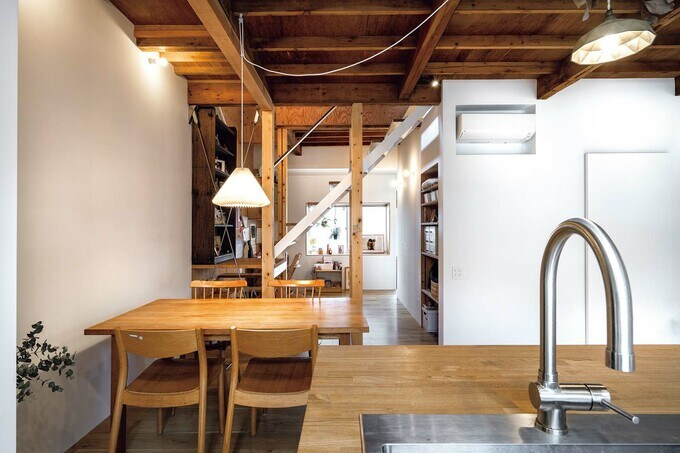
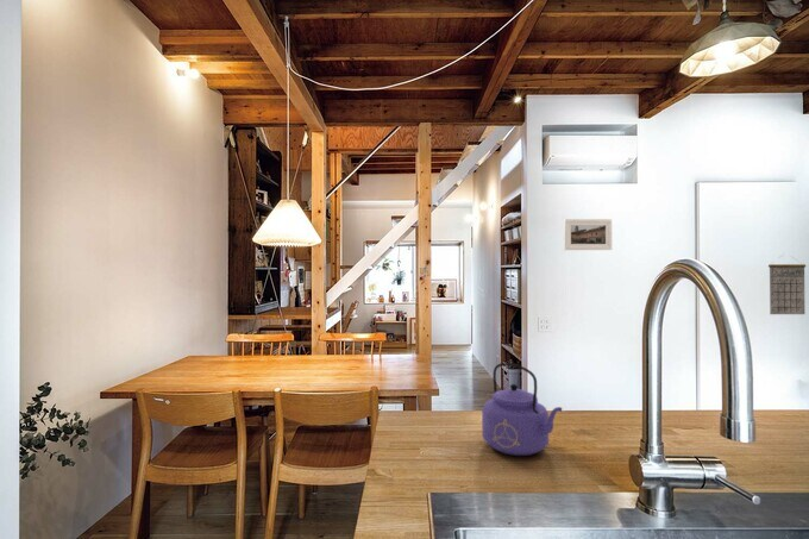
+ calendar (786, 283)
+ kettle (522, 407)
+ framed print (588, 234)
